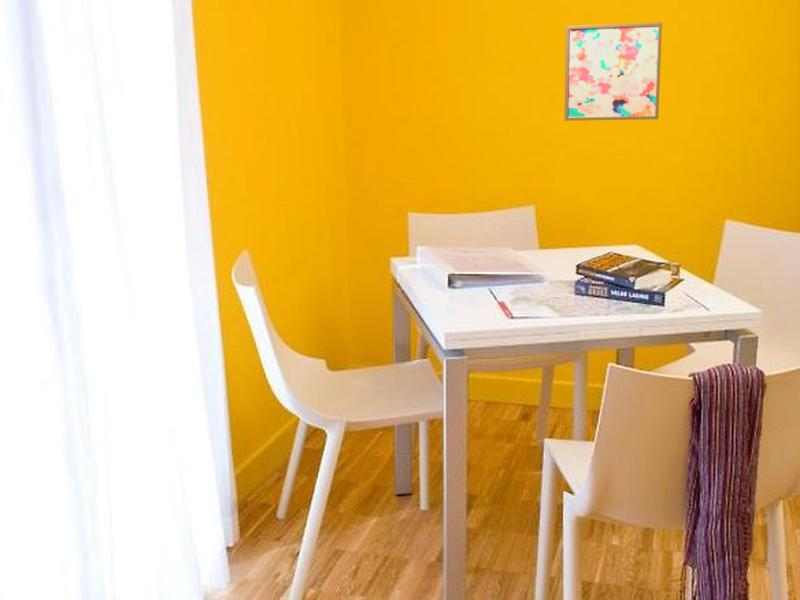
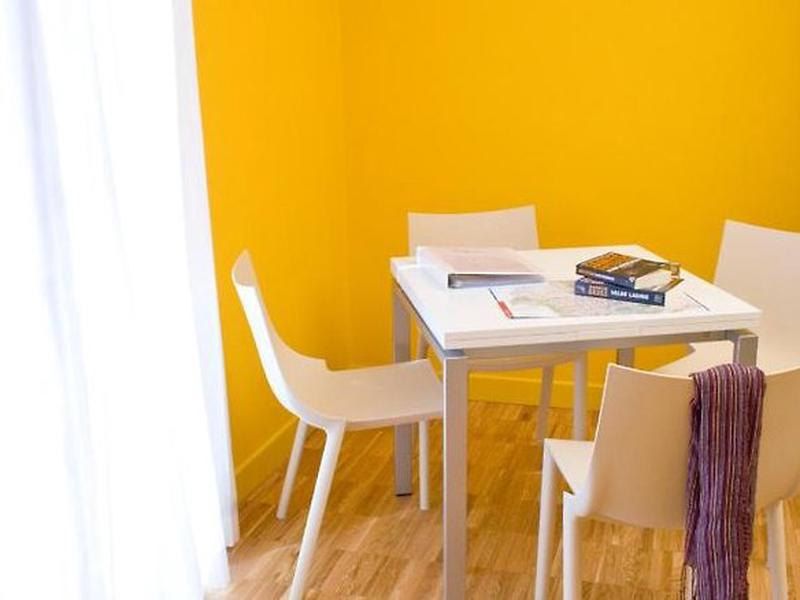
- wall art (612, 72)
